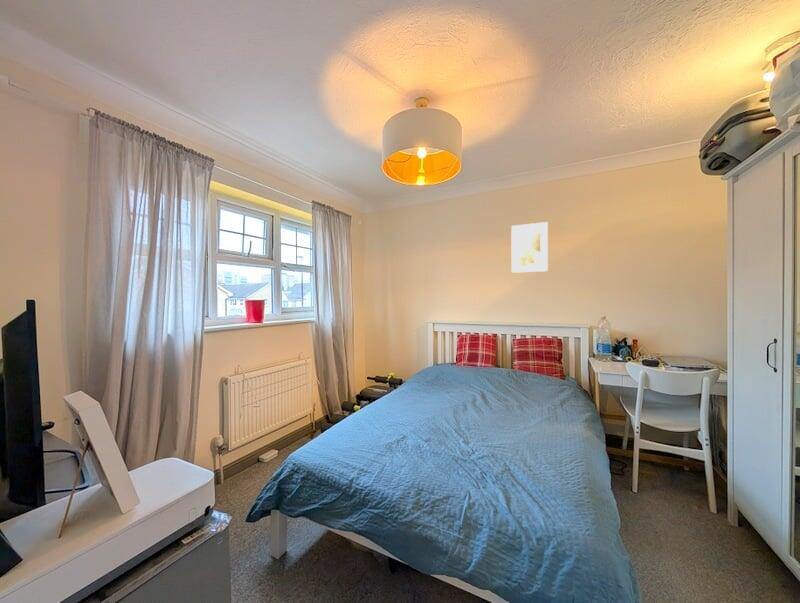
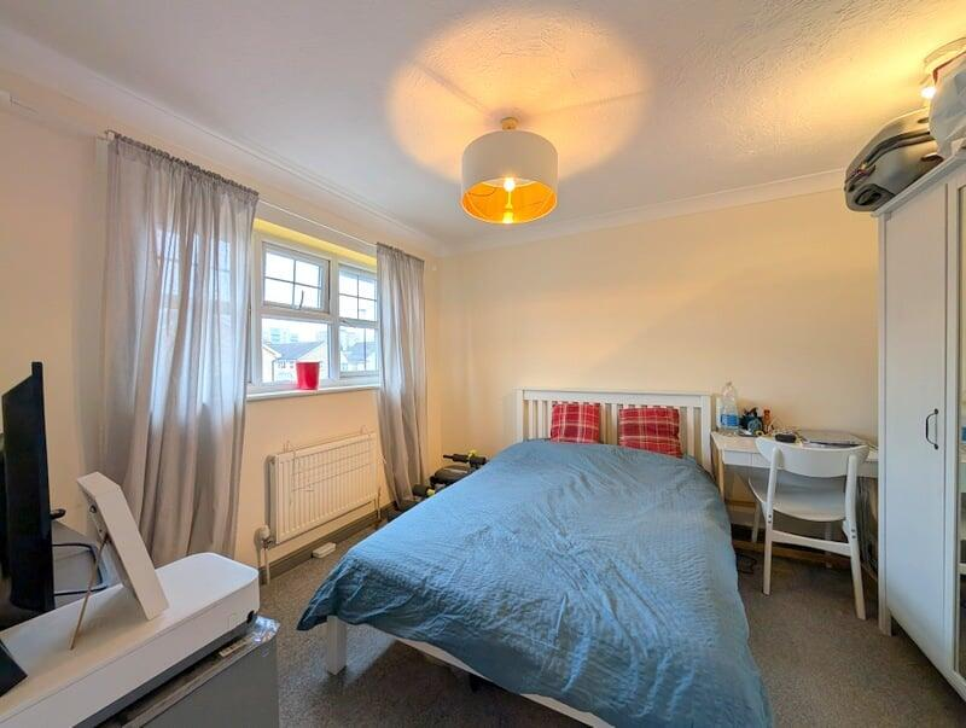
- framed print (529, 248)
